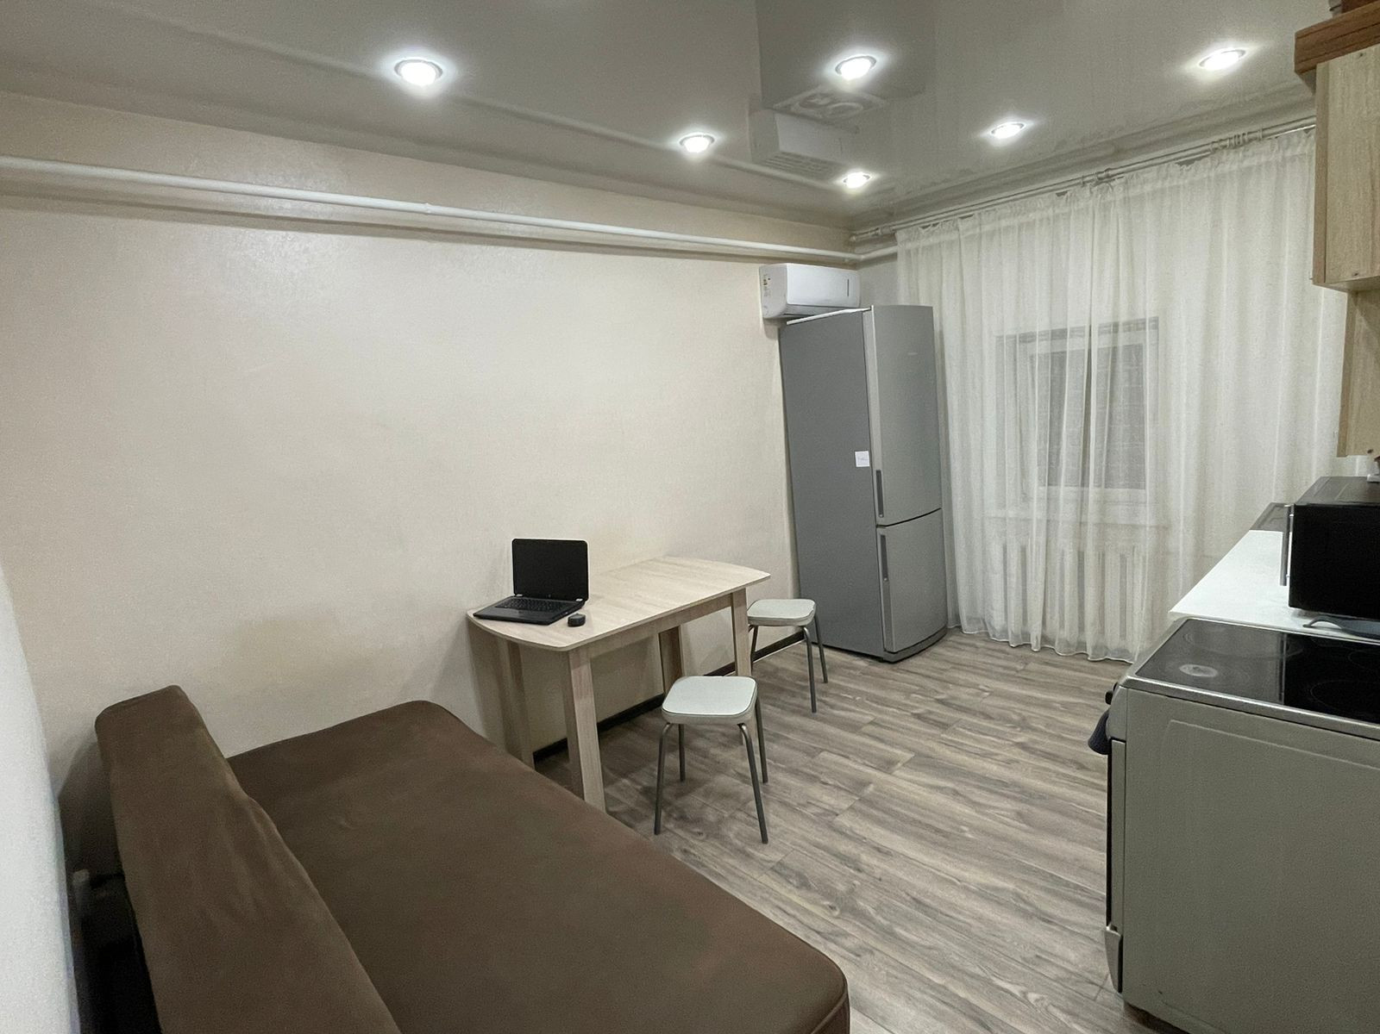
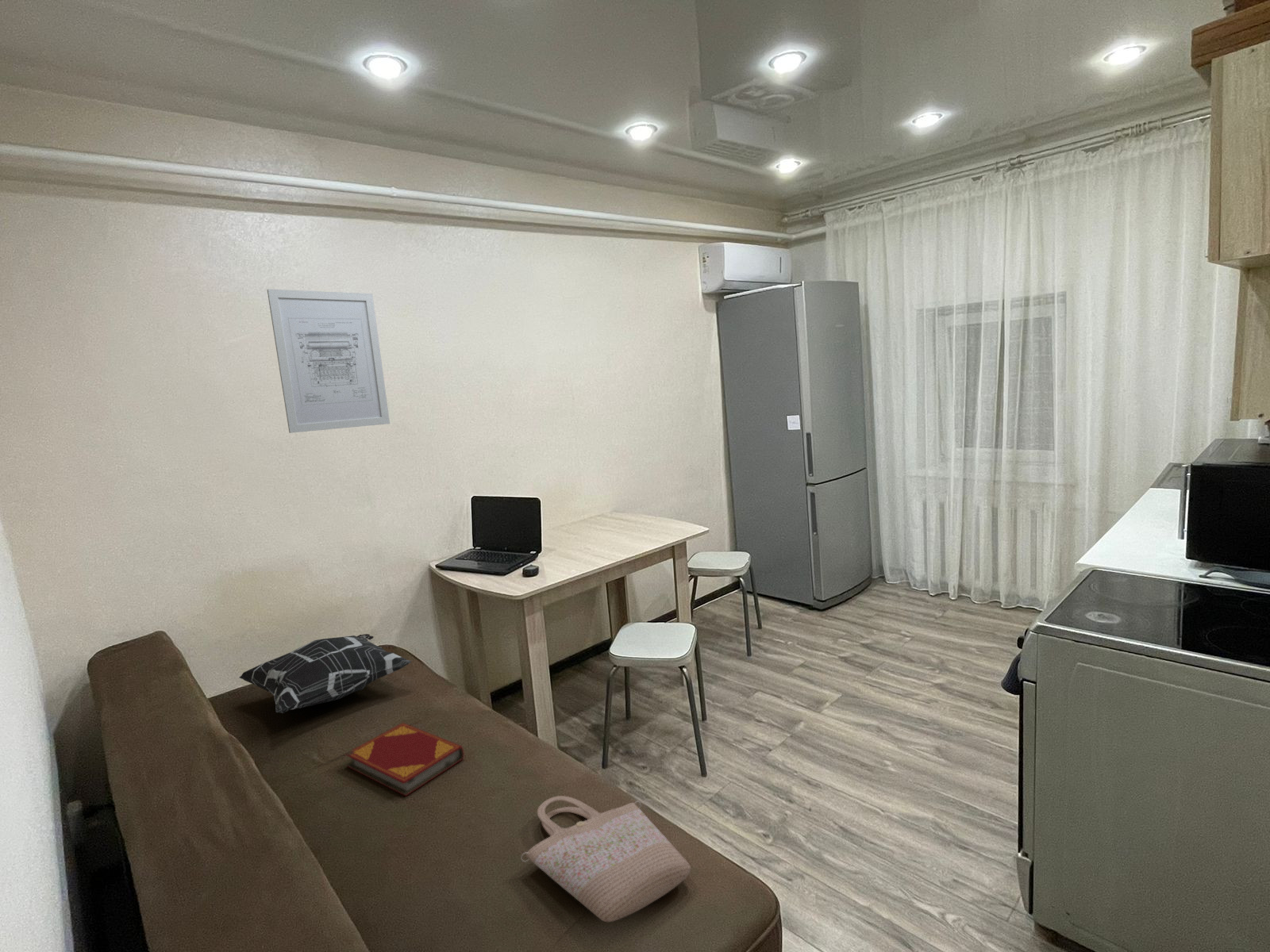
+ shopping bag (598, 839)
+ hardback book (404, 755)
+ decorative pillow (328, 667)
+ wall art (332, 360)
